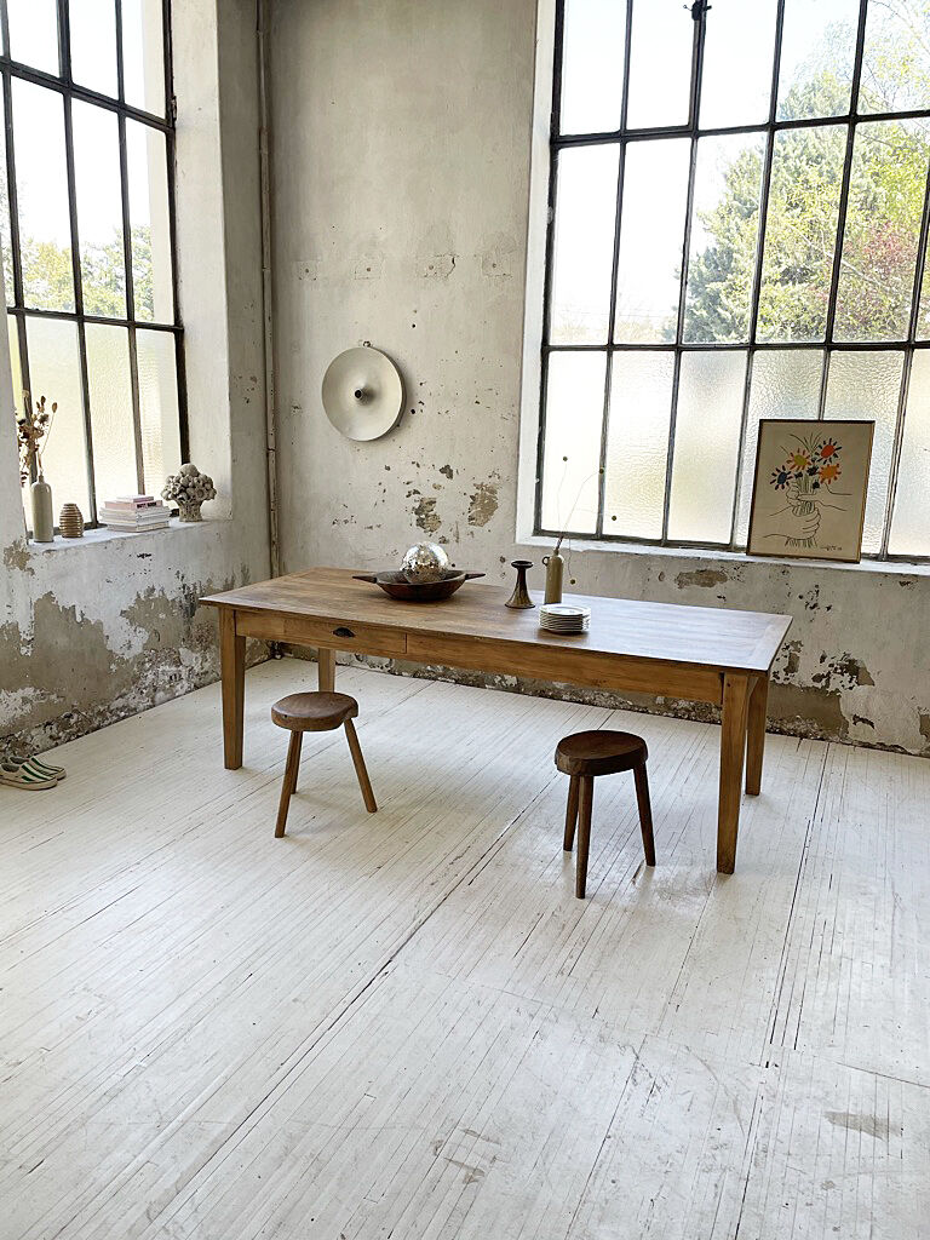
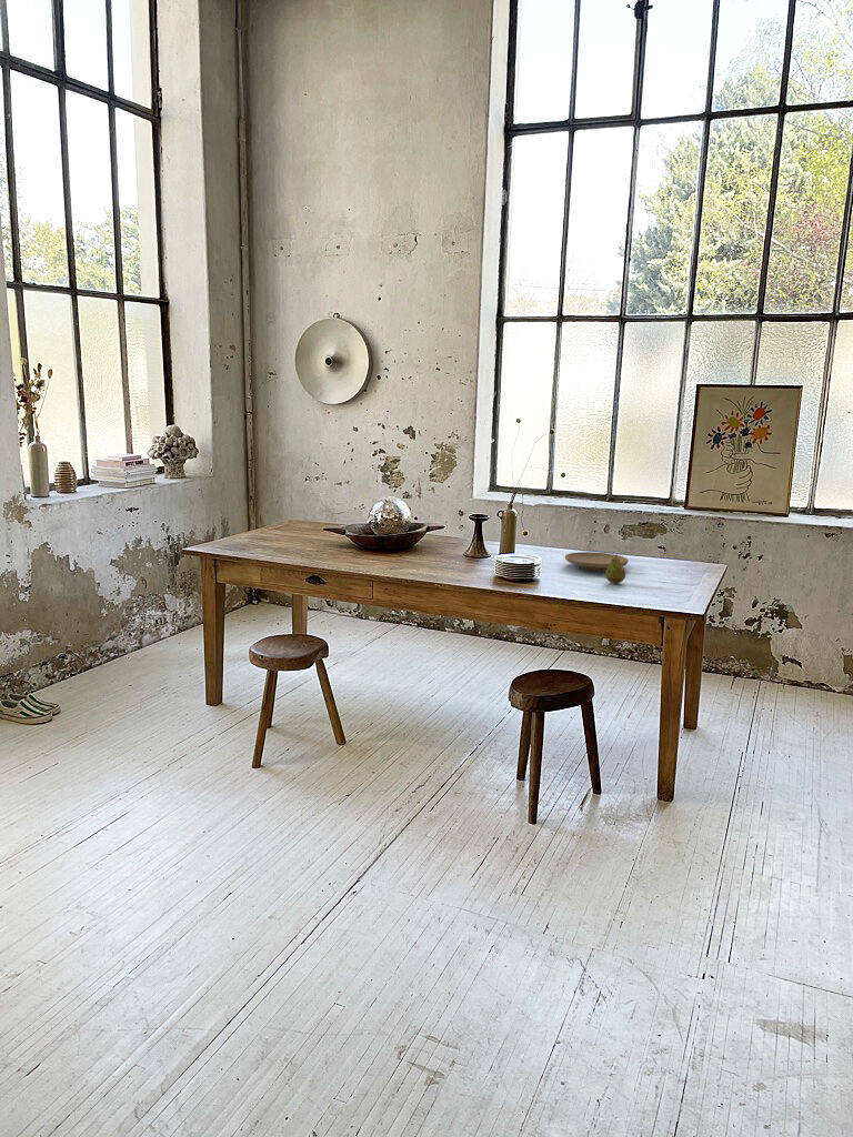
+ fruit (615, 568)
+ plate (595, 562)
